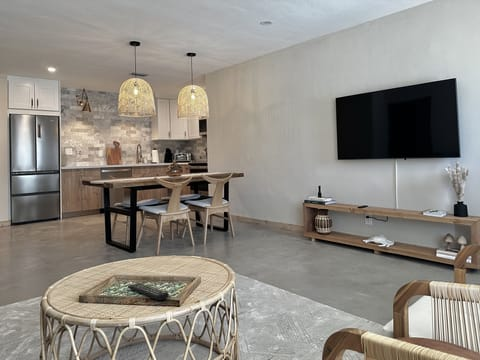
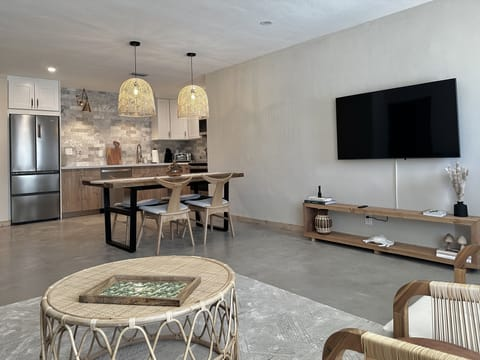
- remote control (147, 291)
